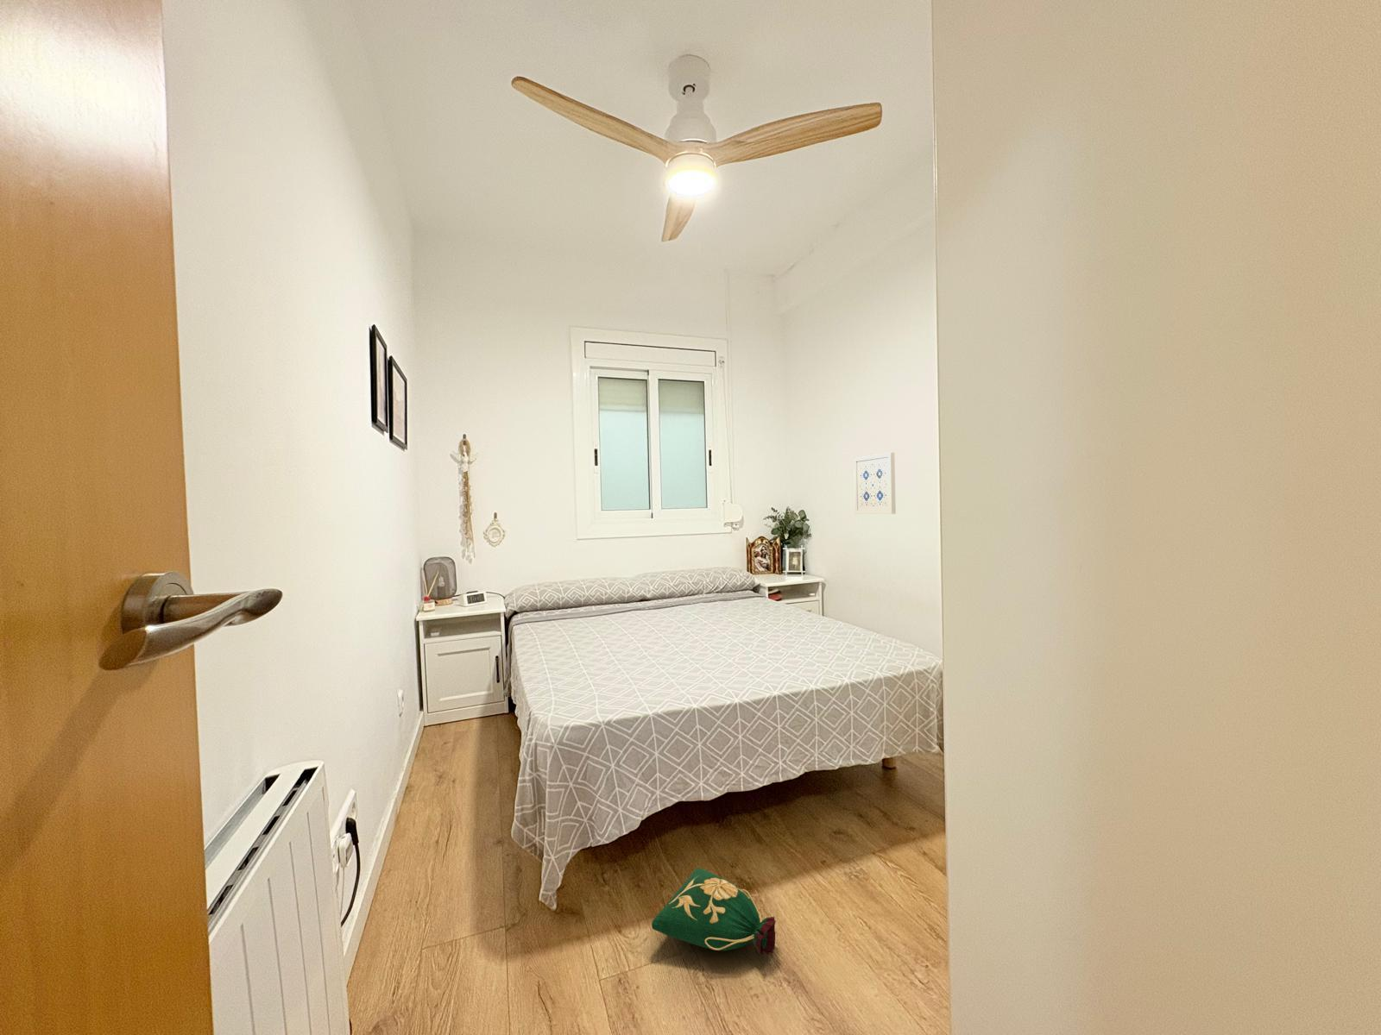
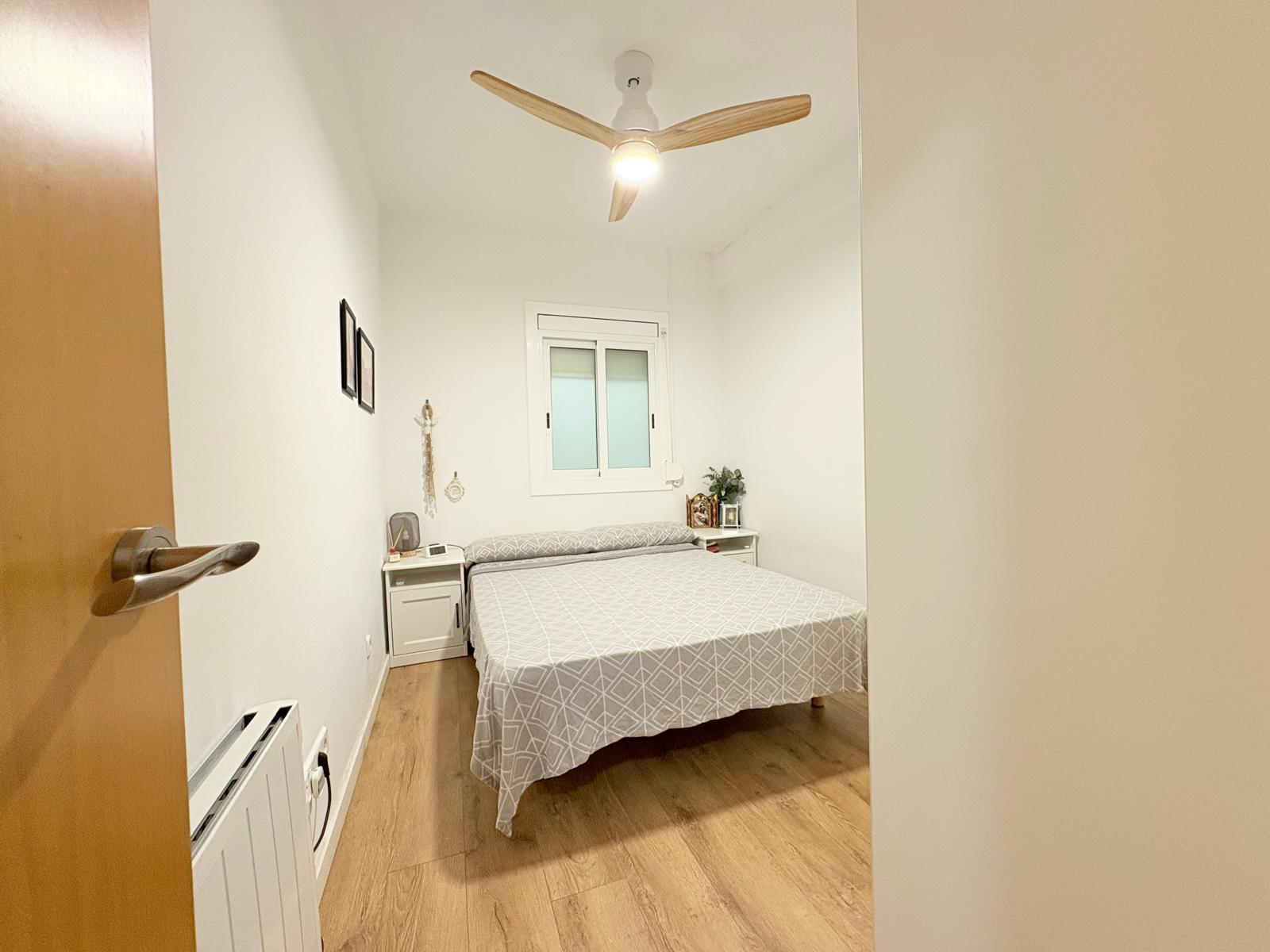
- wall art (873, 485)
- bag (722, 914)
